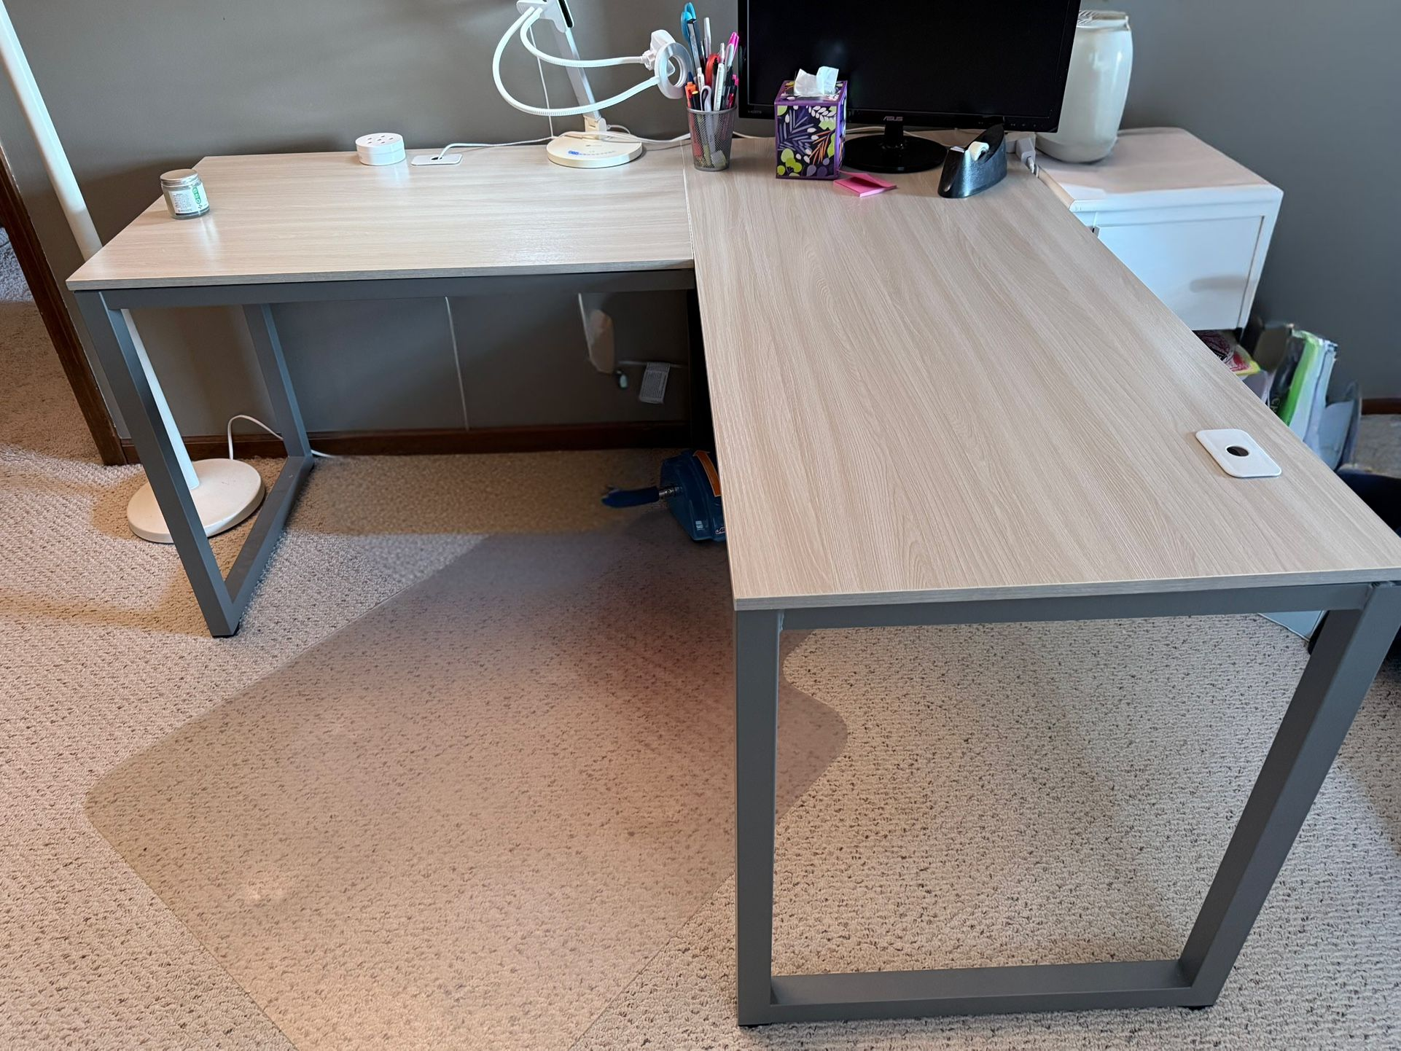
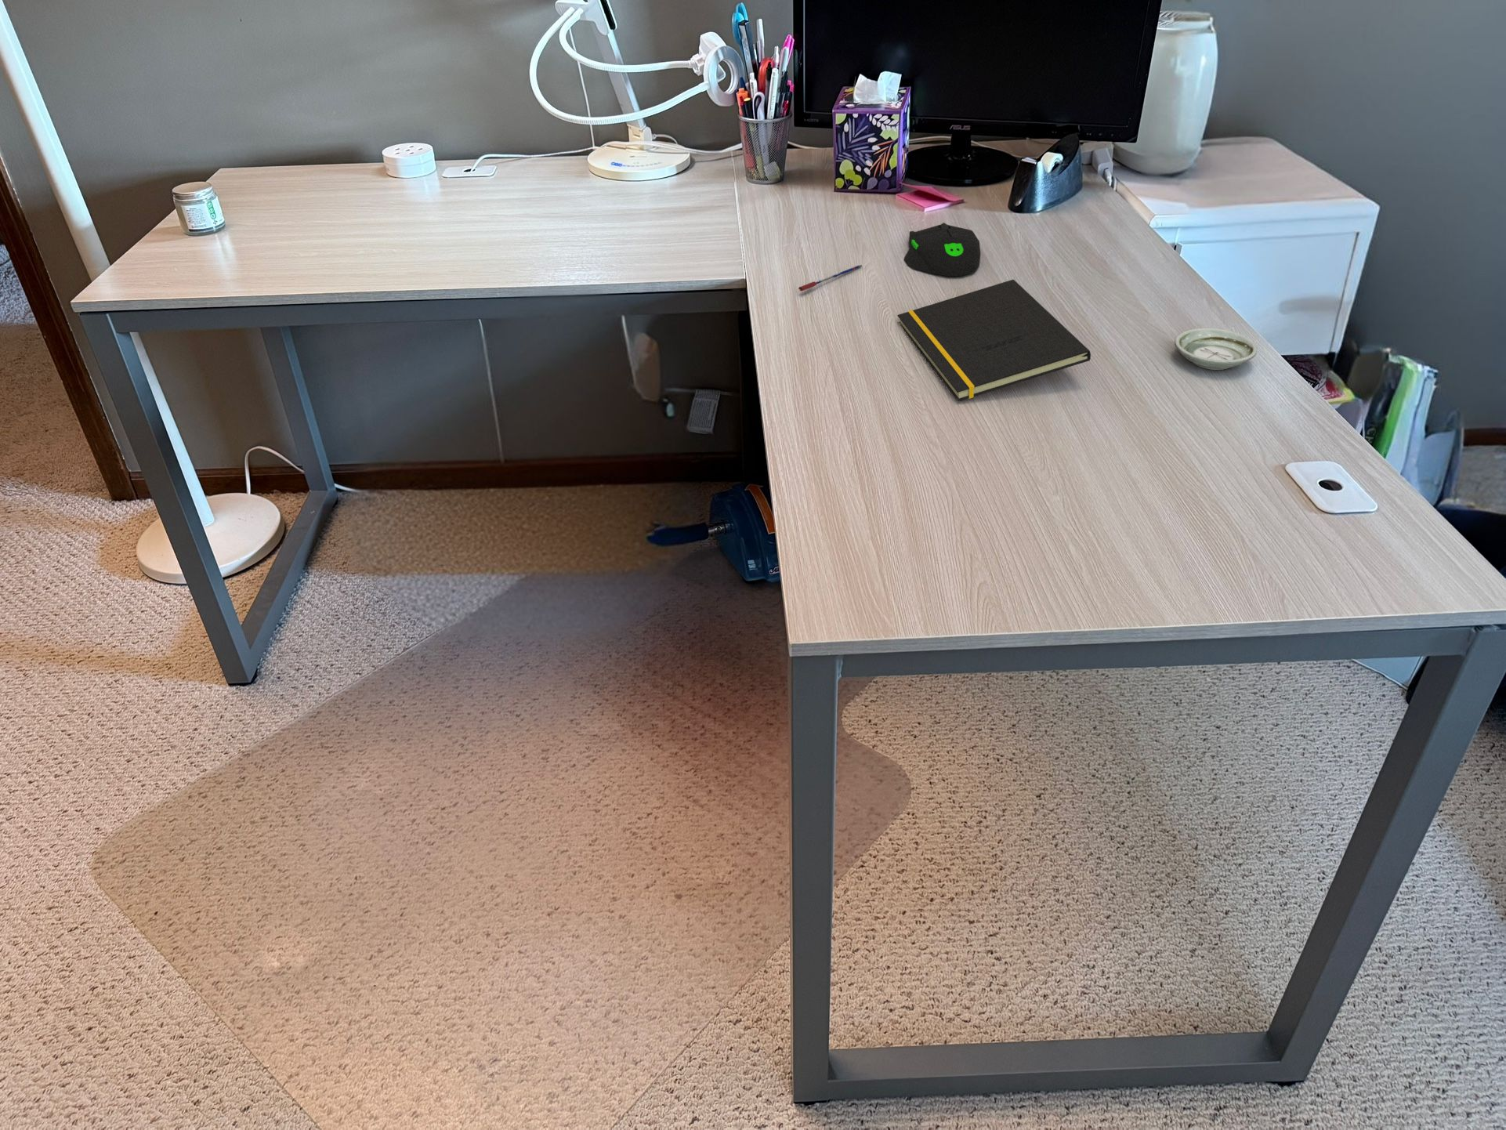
+ saucer (1214, 351)
+ notepad (987, 336)
+ computer mouse (941, 242)
+ pen (832, 277)
